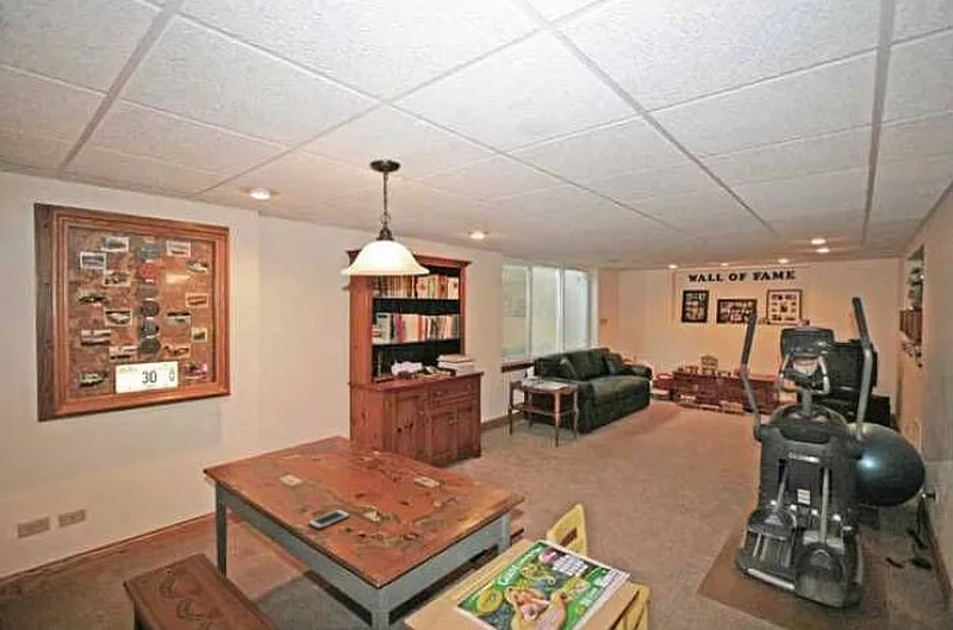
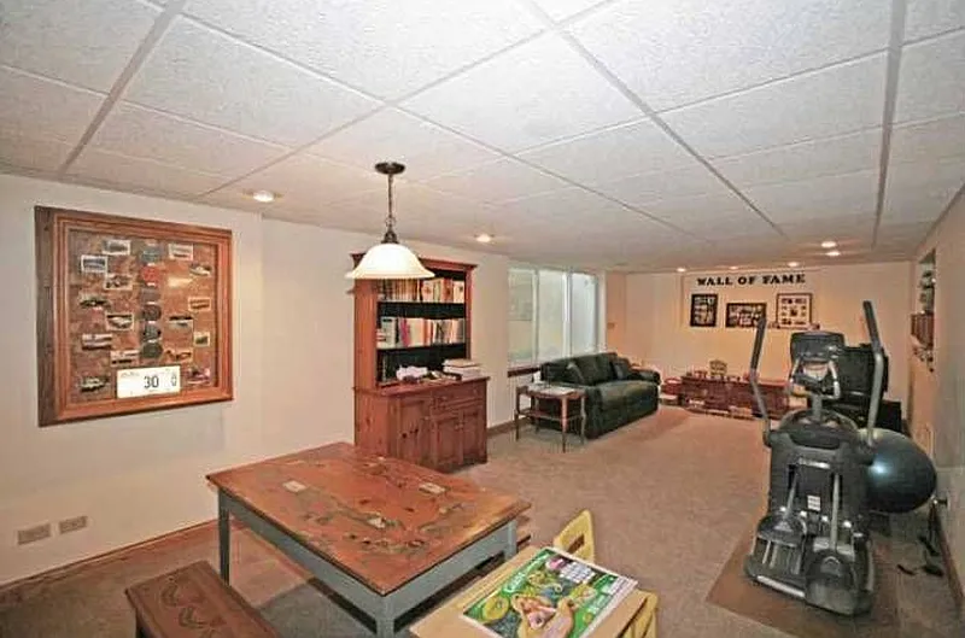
- cell phone (329, 518)
